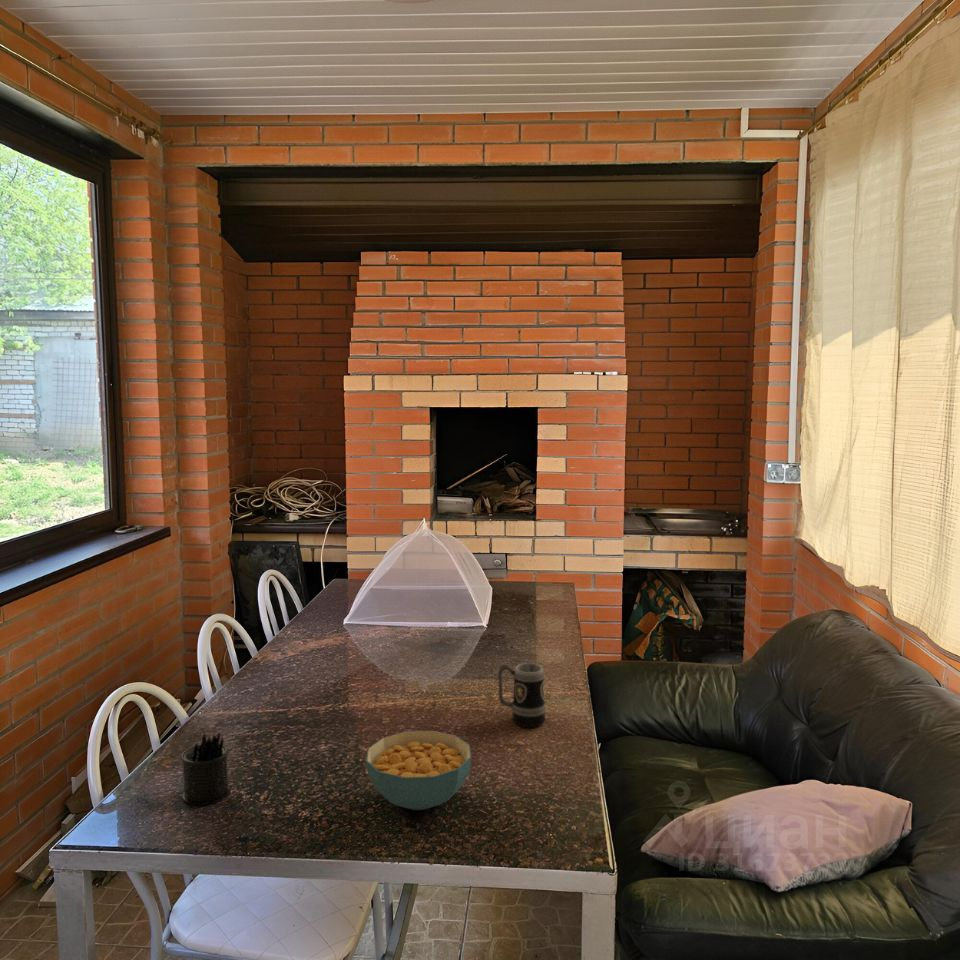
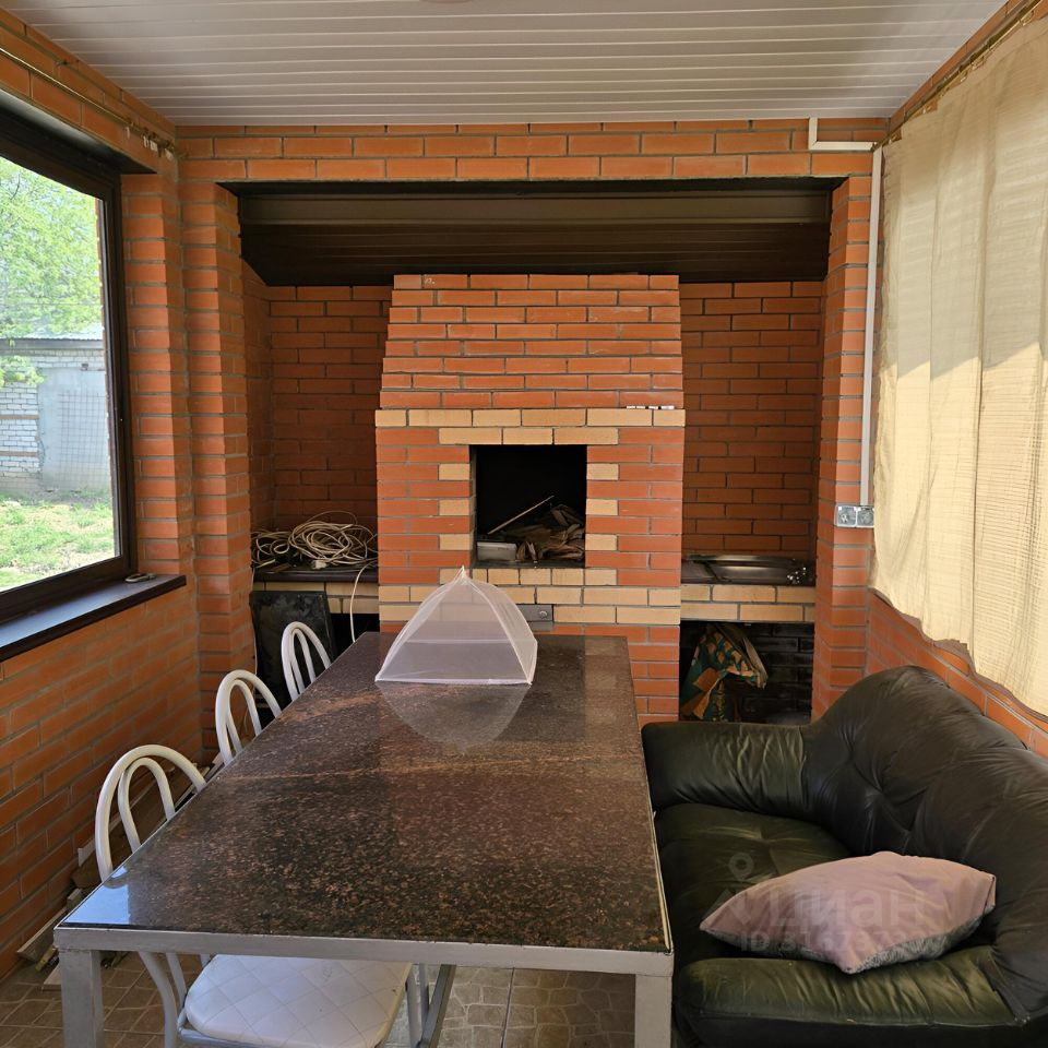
- pen holder (205, 763)
- cereal bowl (419, 777)
- mug (521, 692)
